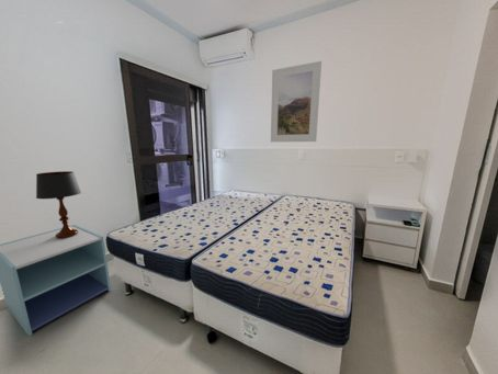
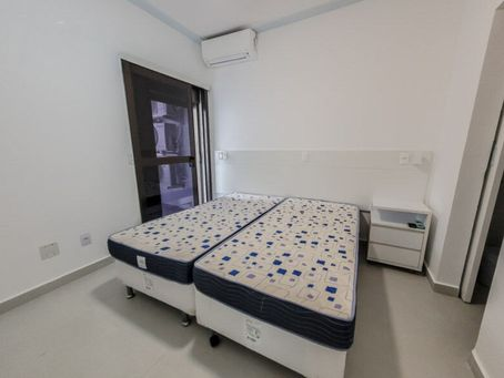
- nightstand (55, 270)
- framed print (293, 104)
- table lamp (61, 205)
